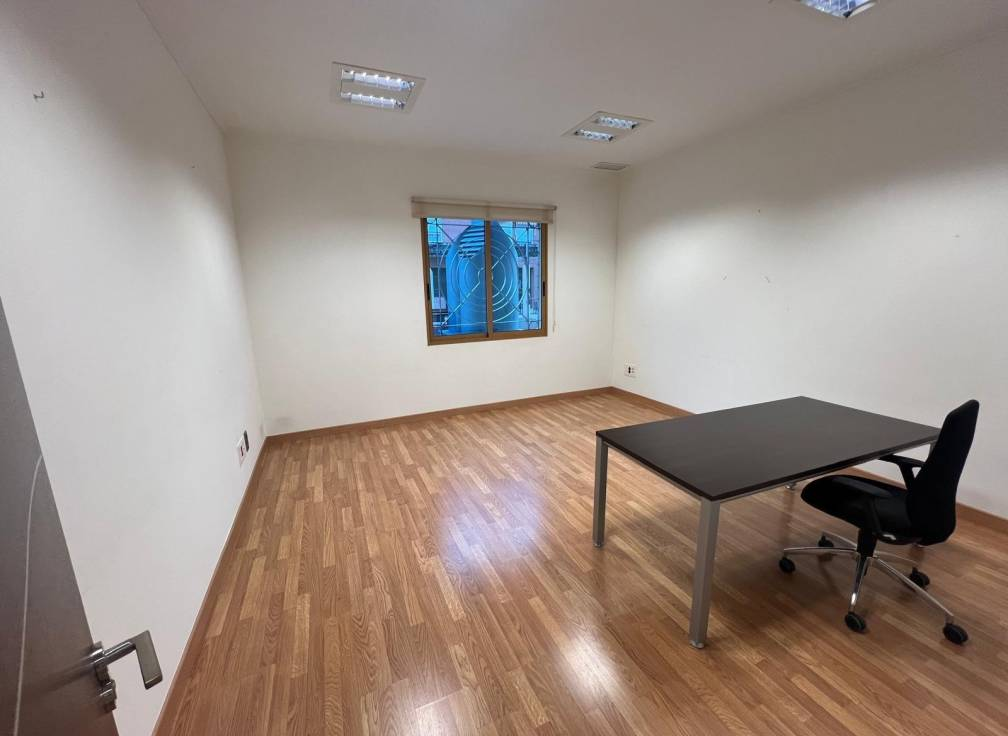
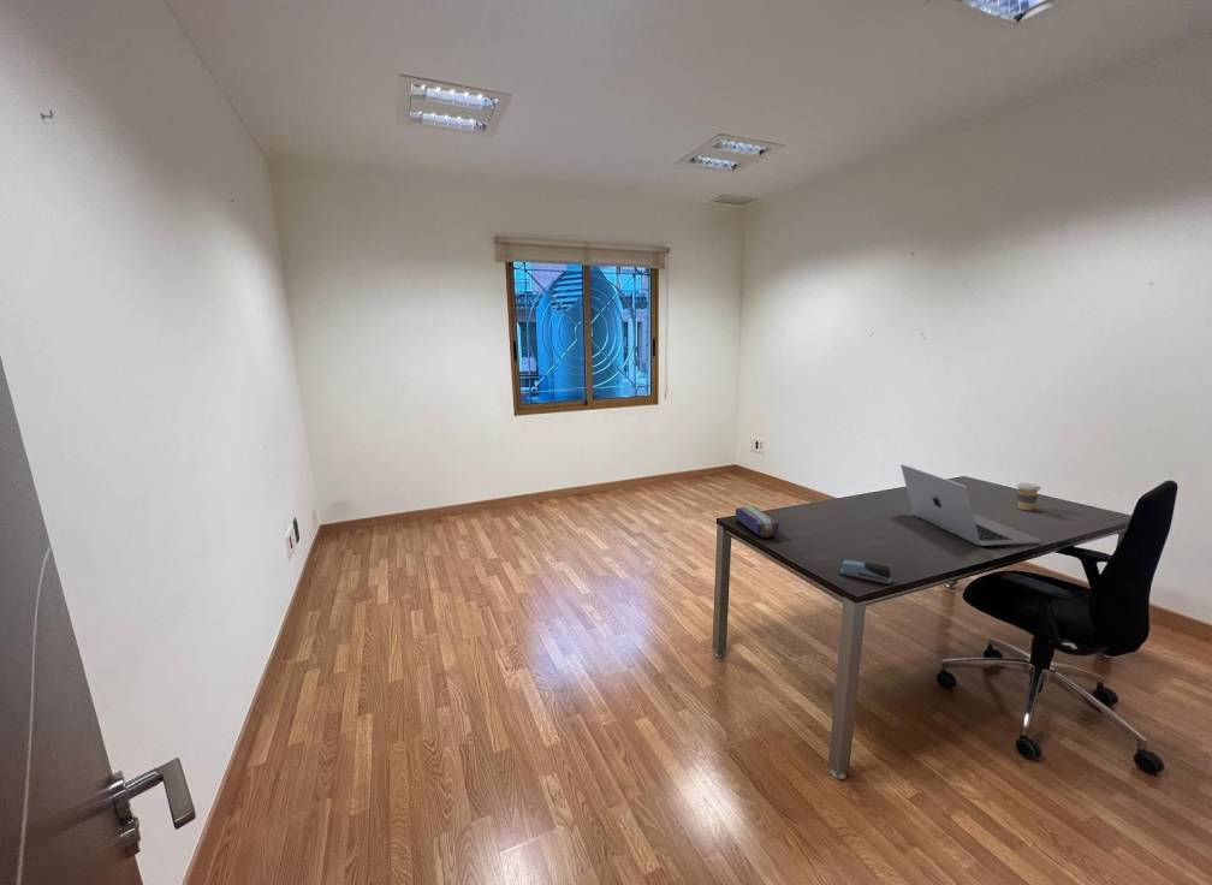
+ stapler (866, 570)
+ pencil case (755, 519)
+ coffee cup (1027, 497)
+ laptop (966, 500)
